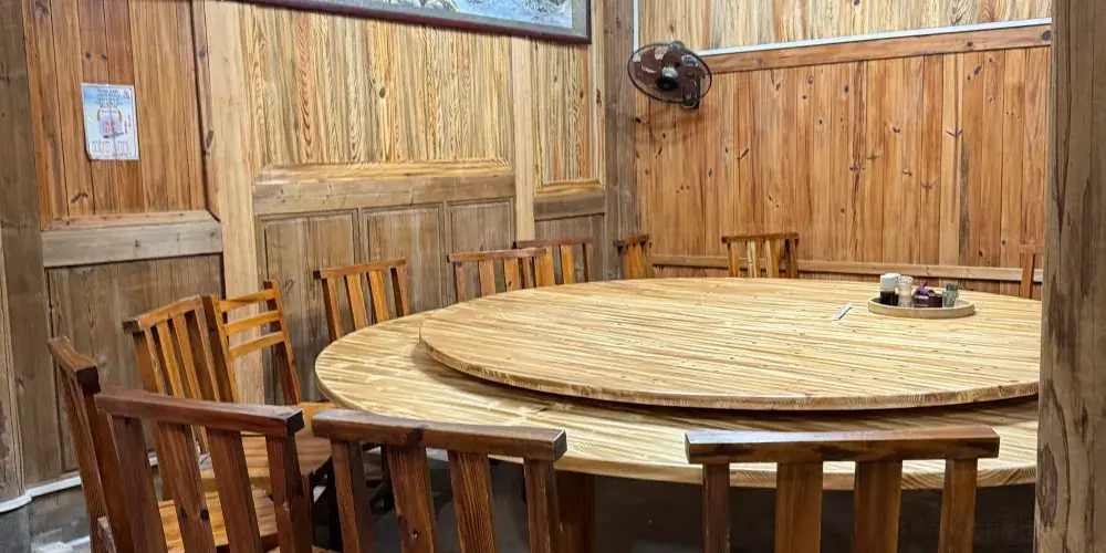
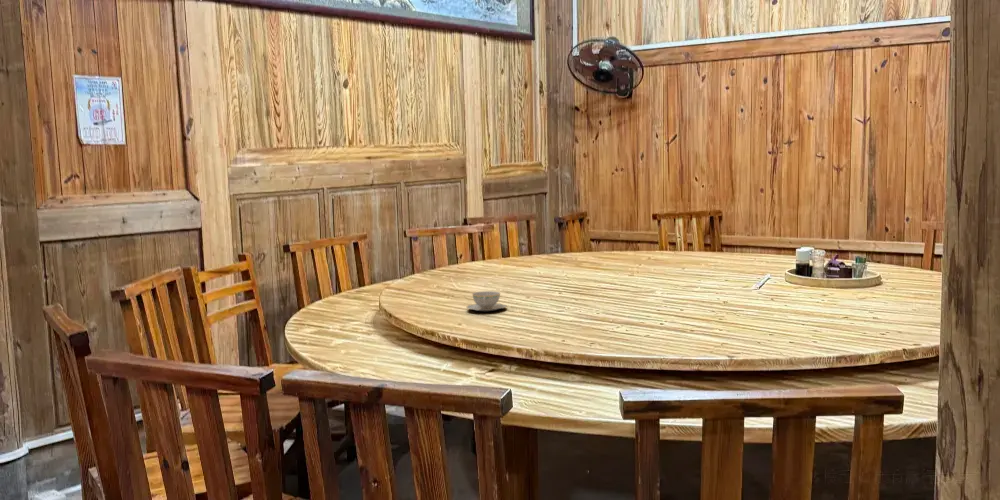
+ chinaware (486, 301)
